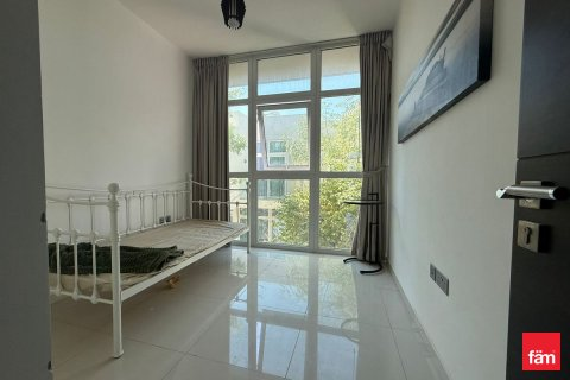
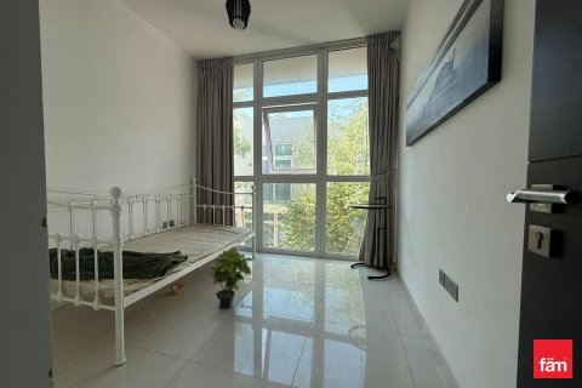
+ potted plant (228, 276)
